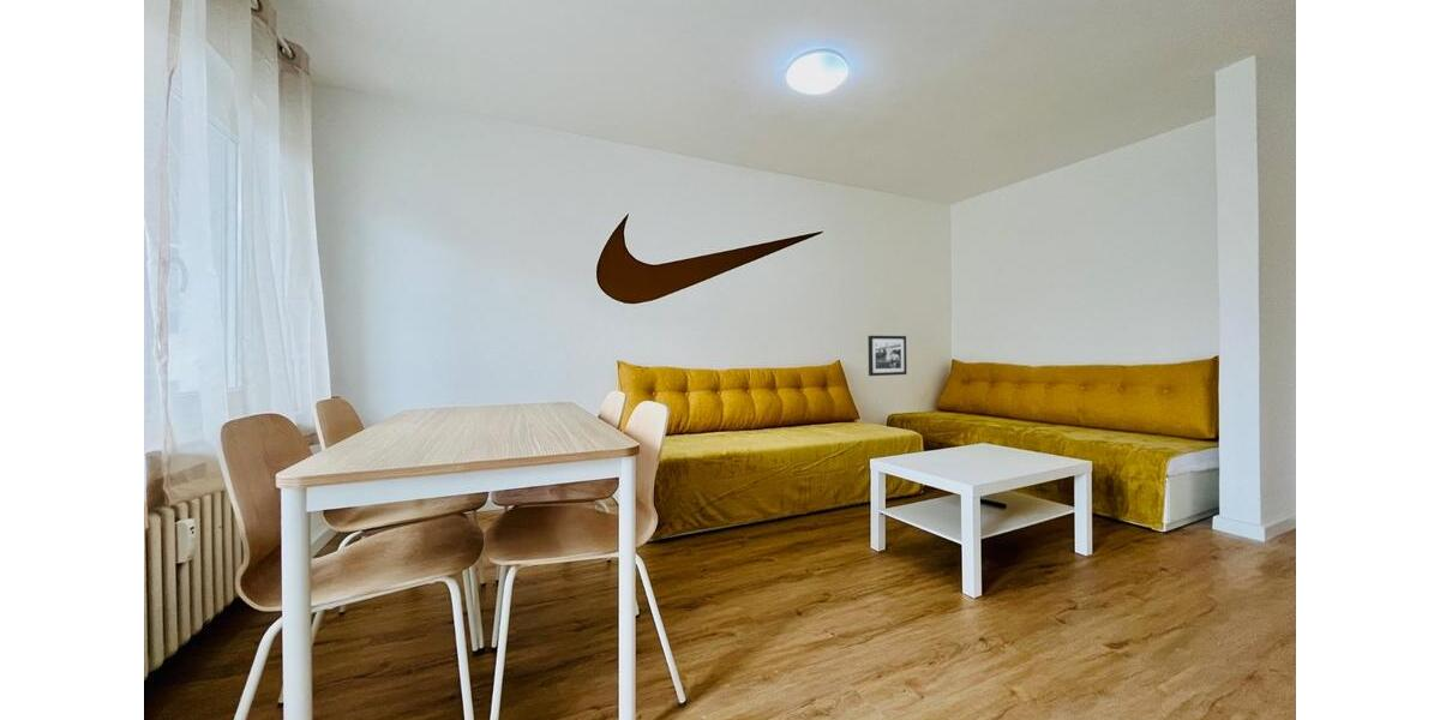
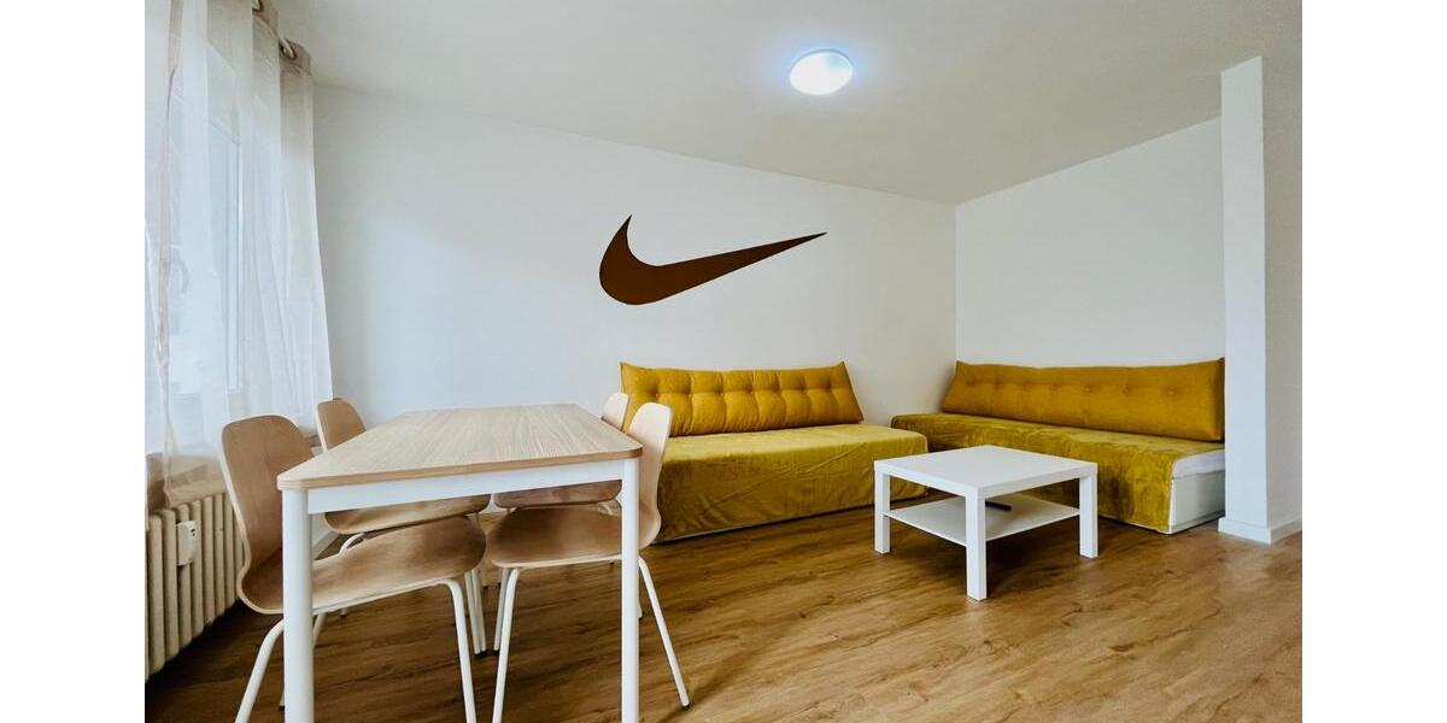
- picture frame (887, 355)
